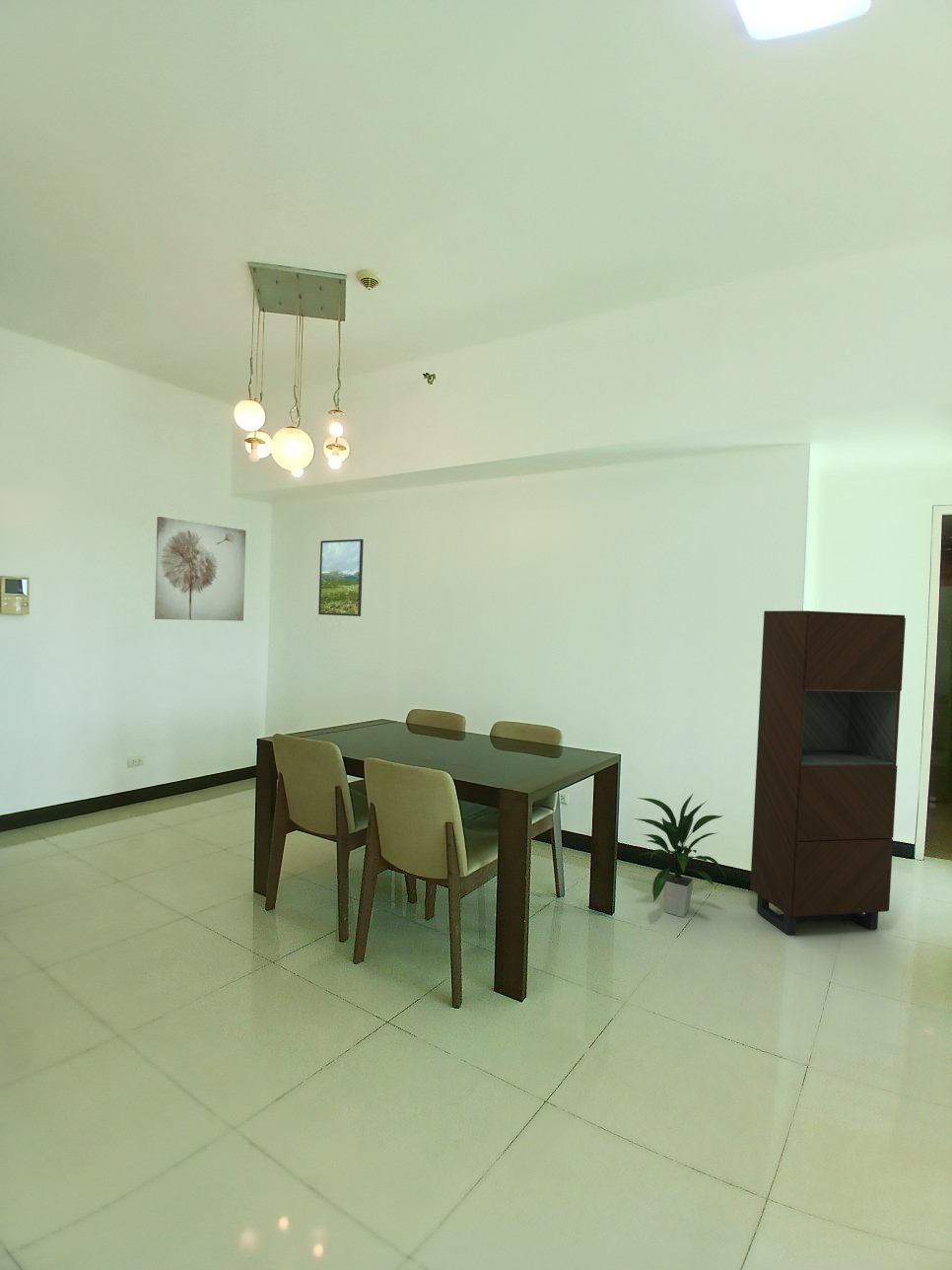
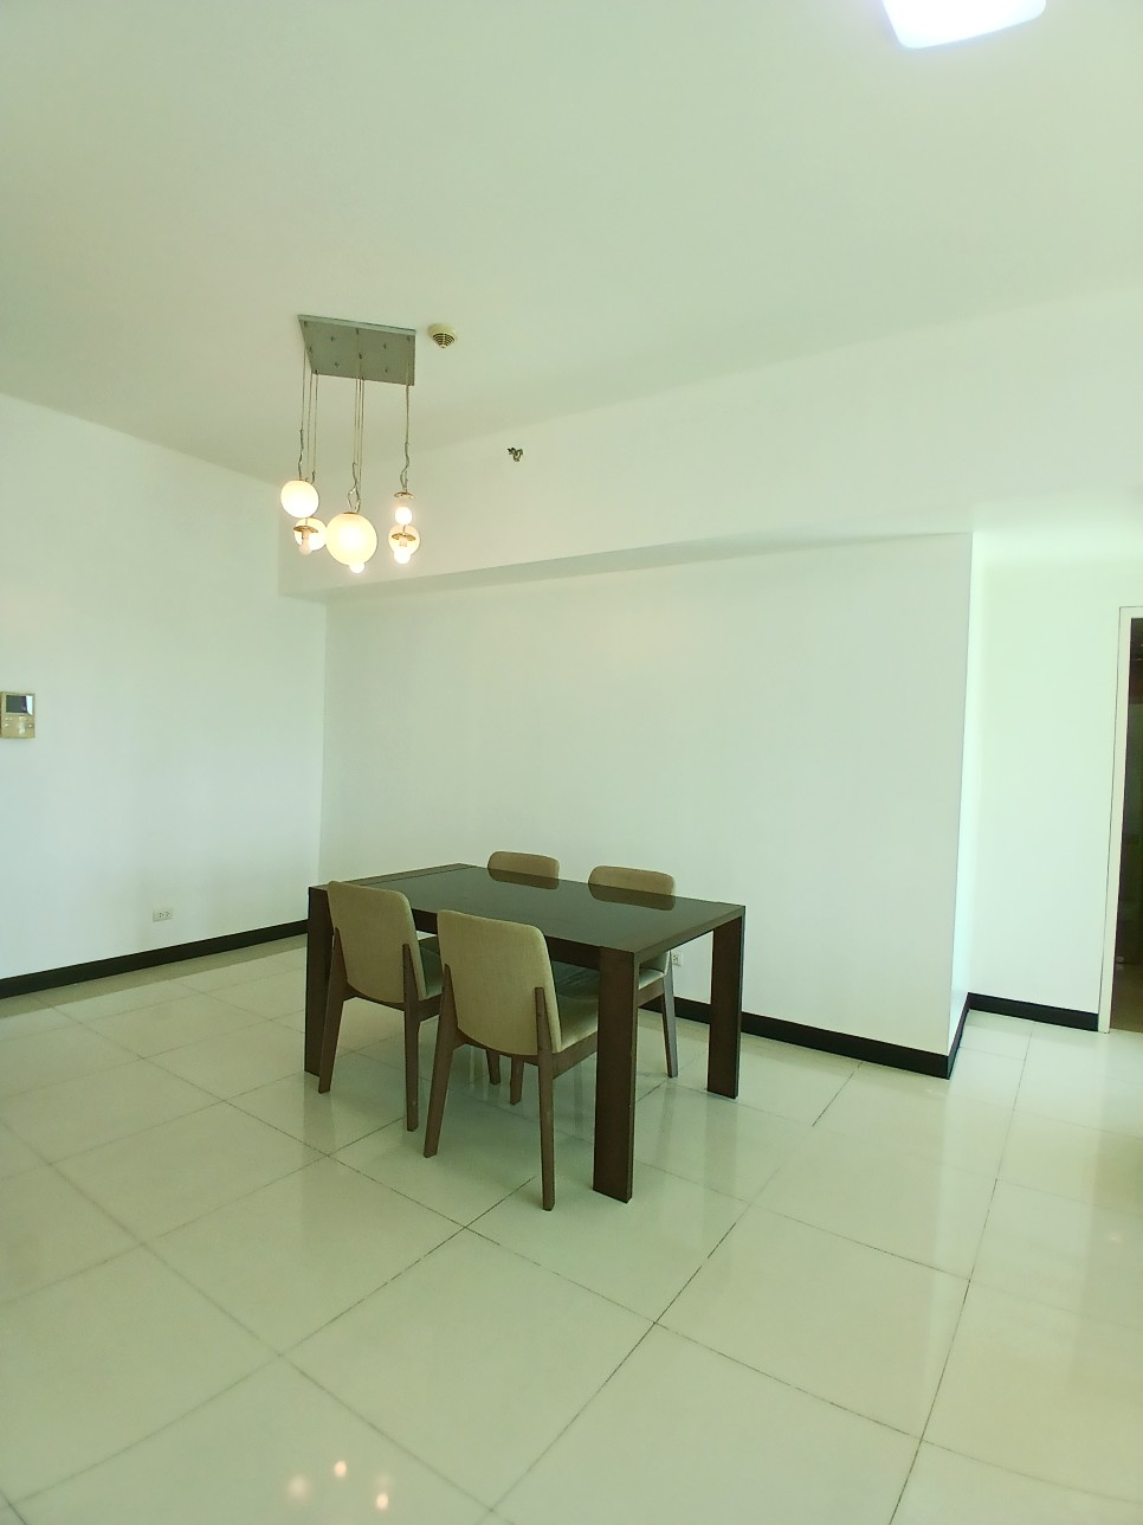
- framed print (340, 578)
- indoor plant (675, 852)
- storage cabinet (824, 768)
- wall art (203, 572)
